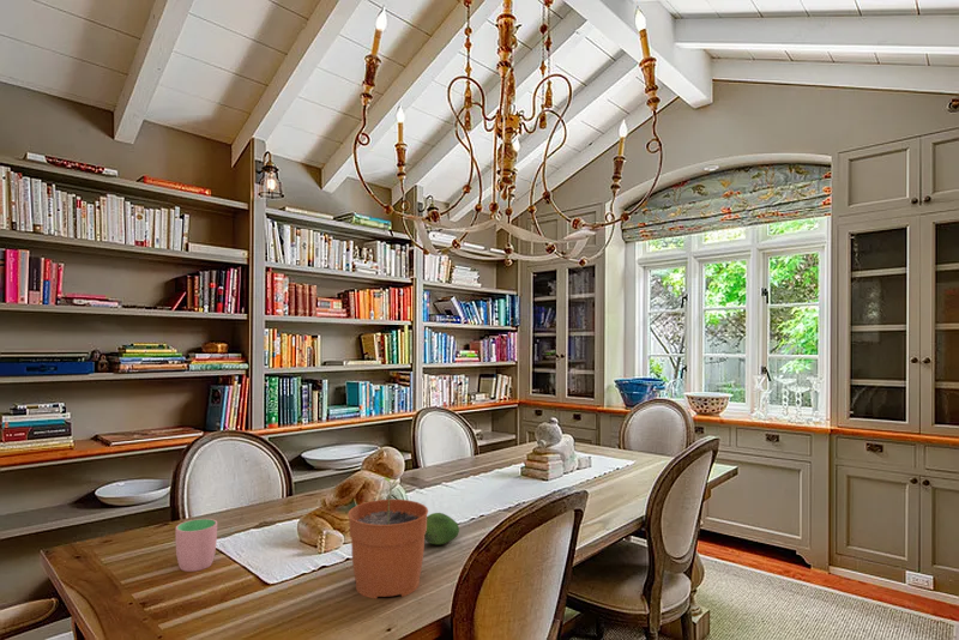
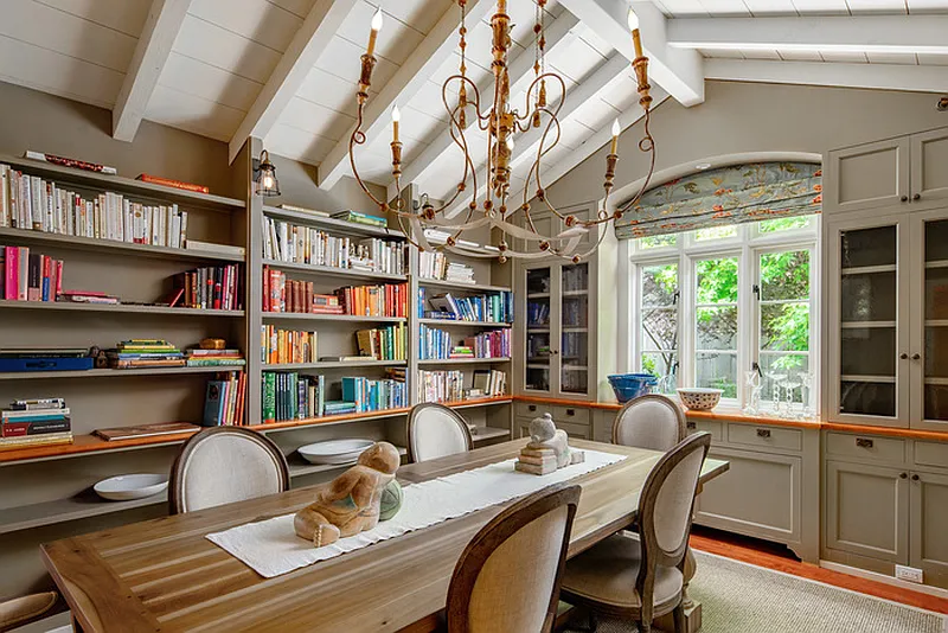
- cup (194, 543)
- plant pot (387, 529)
- fruit (440, 527)
